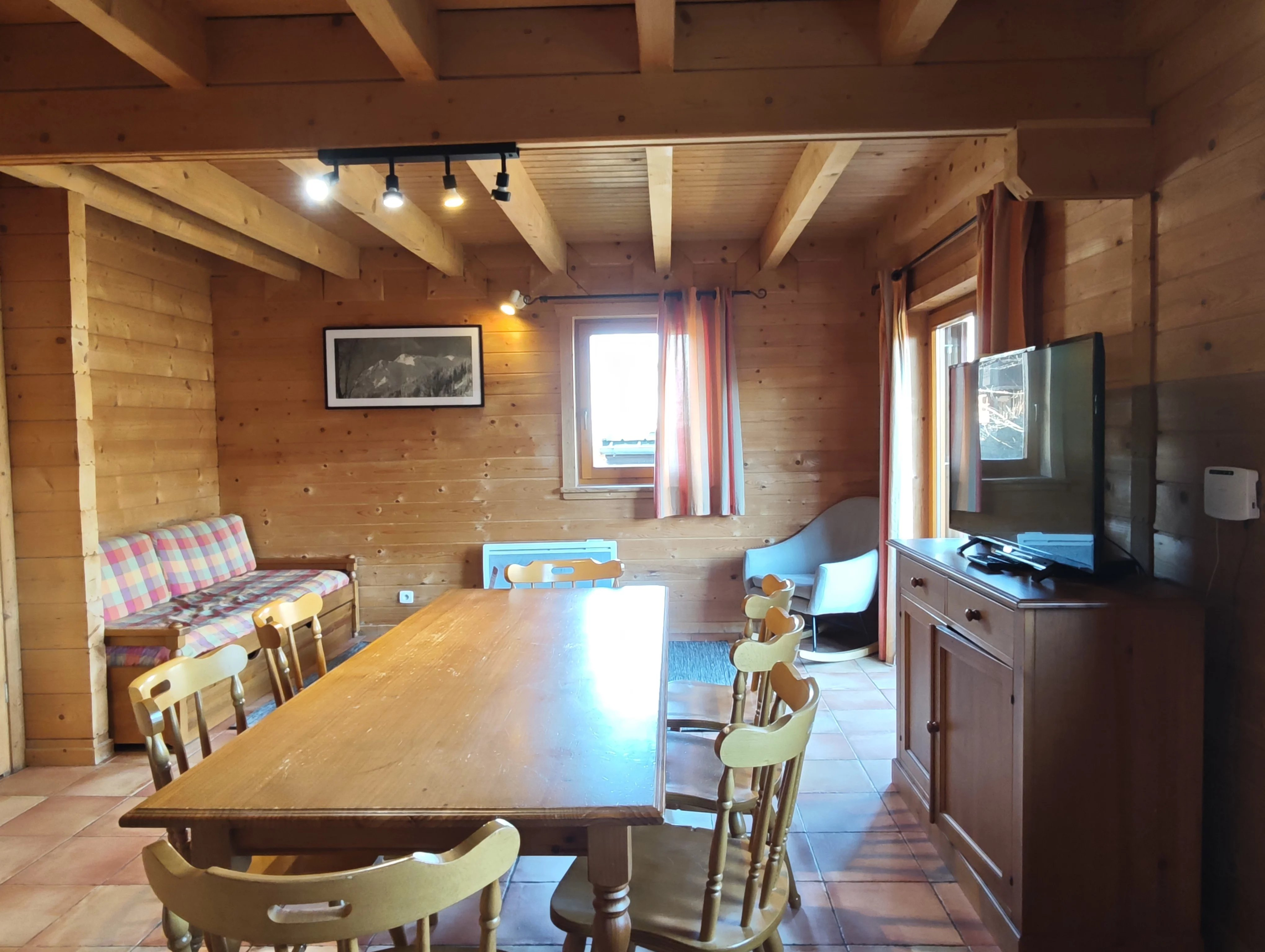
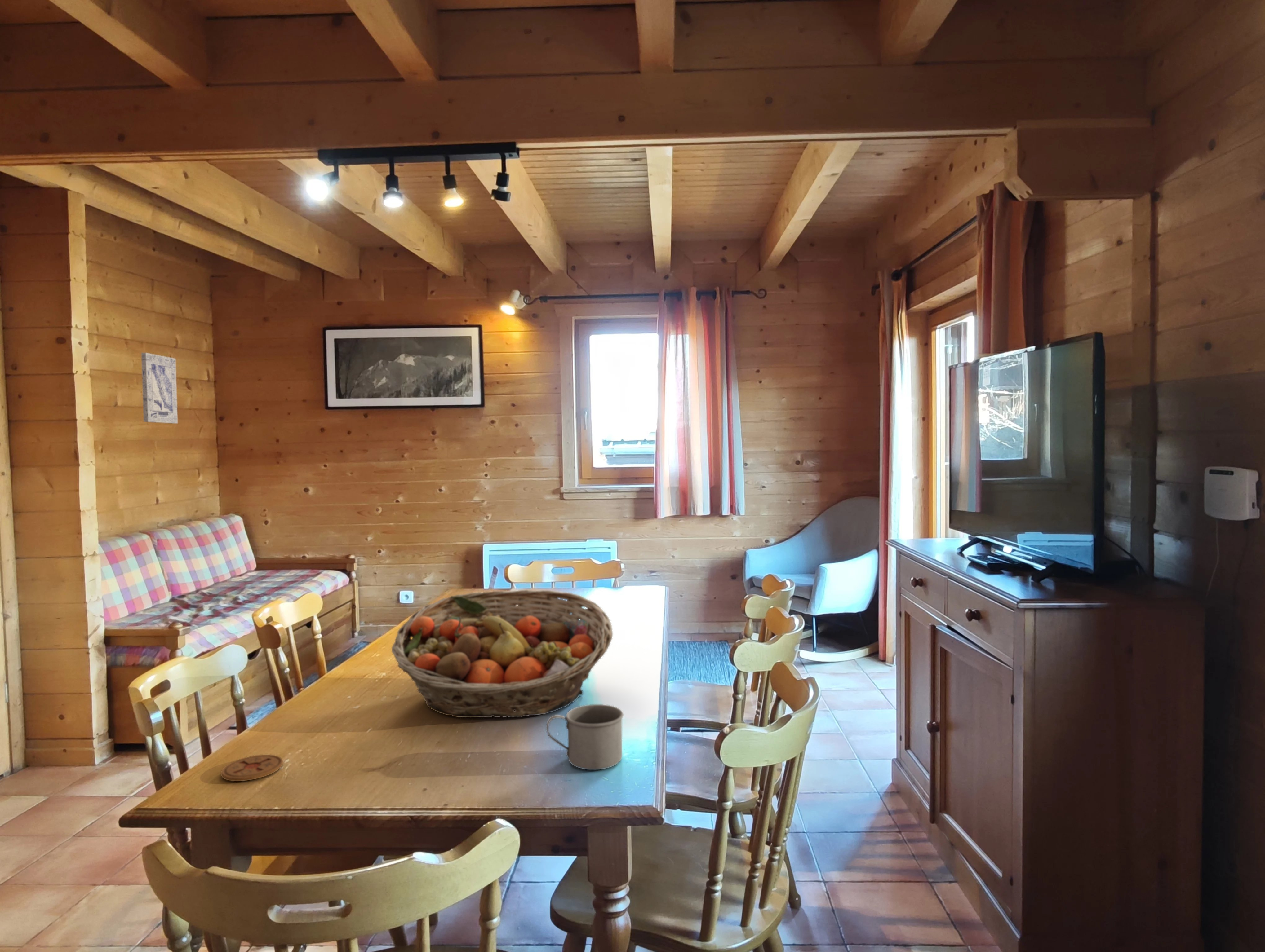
+ fruit basket (504, 650)
+ coaster (252, 767)
+ mug (590, 736)
+ wall art (160, 389)
